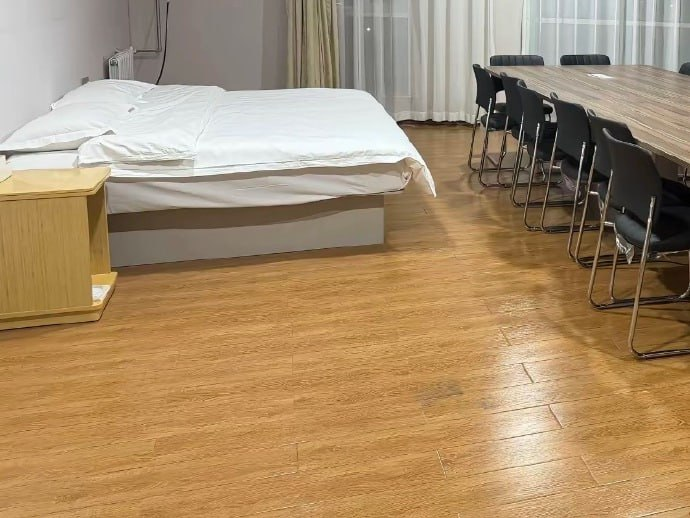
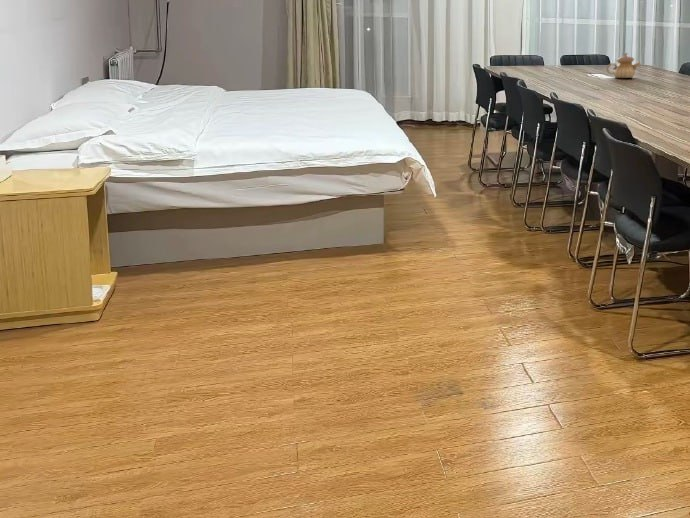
+ teapot (623, 65)
